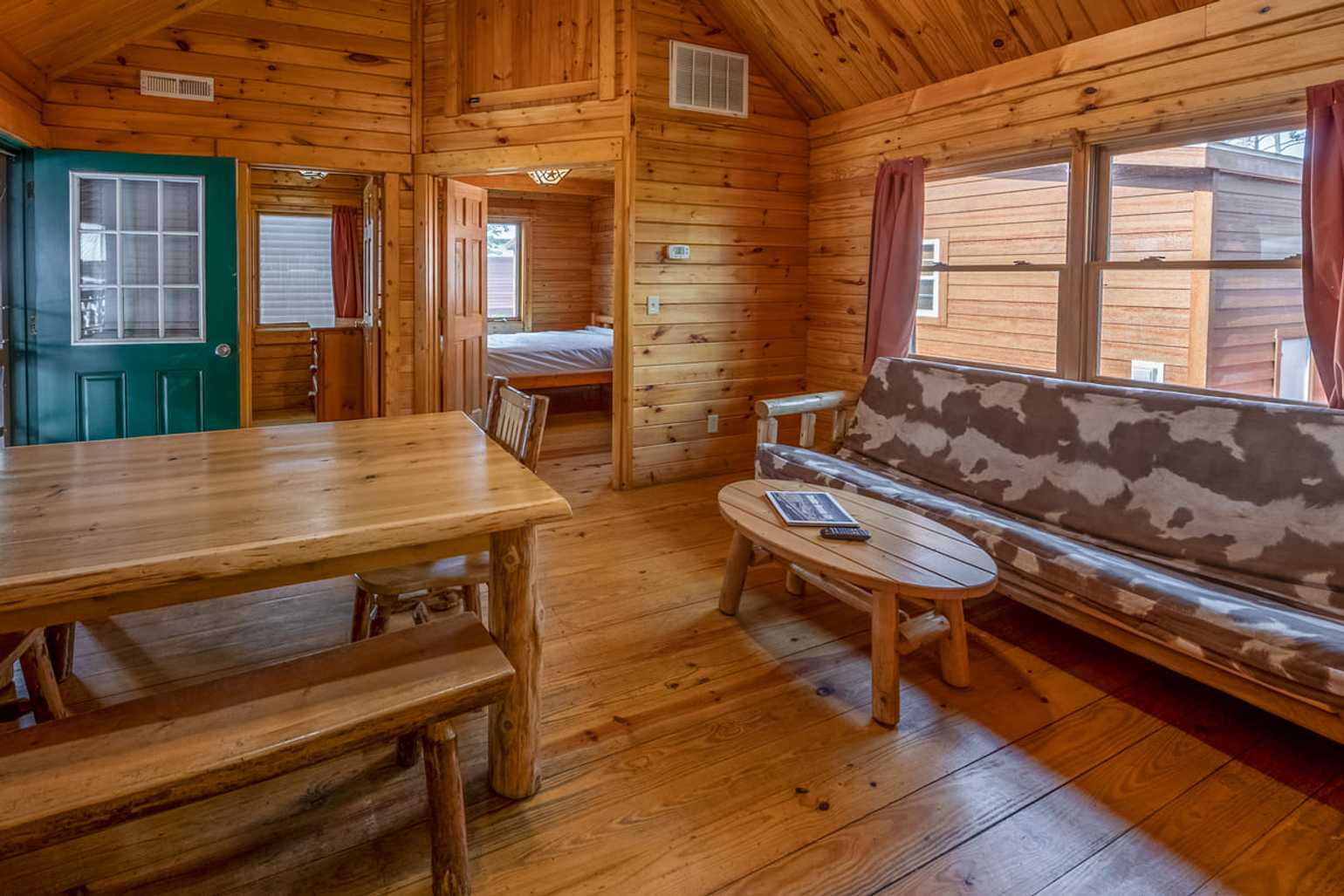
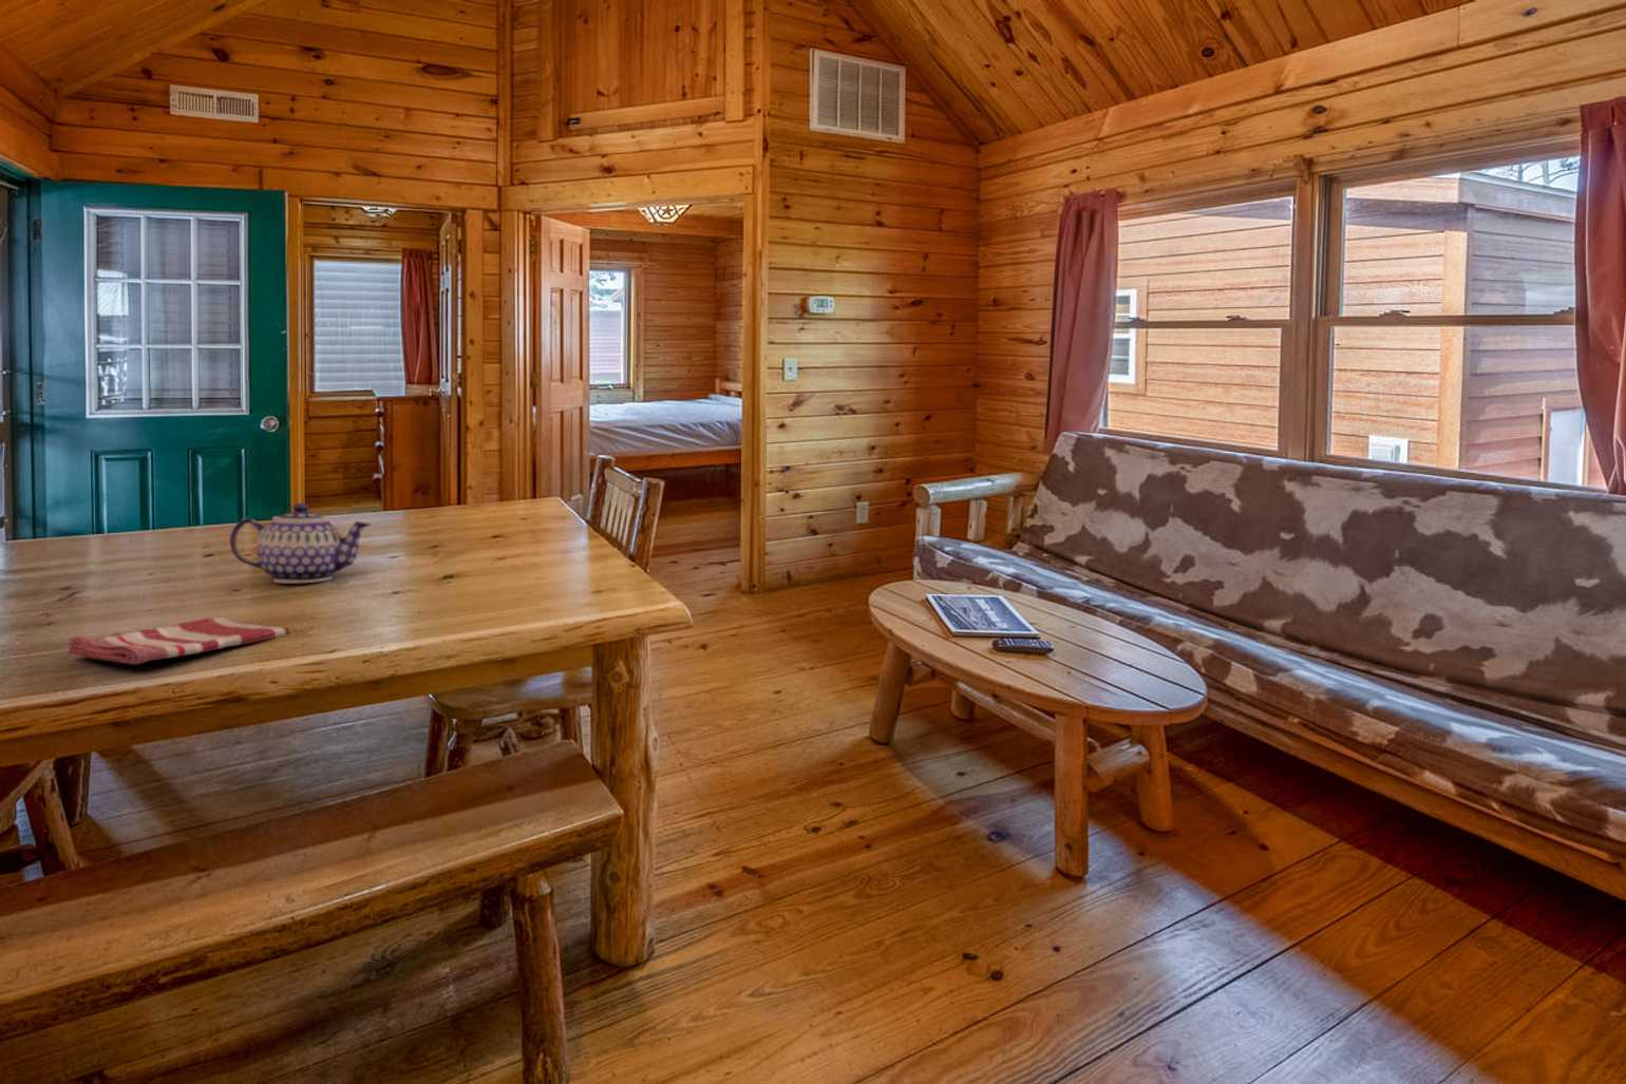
+ dish towel (184, 638)
+ teapot (302, 542)
